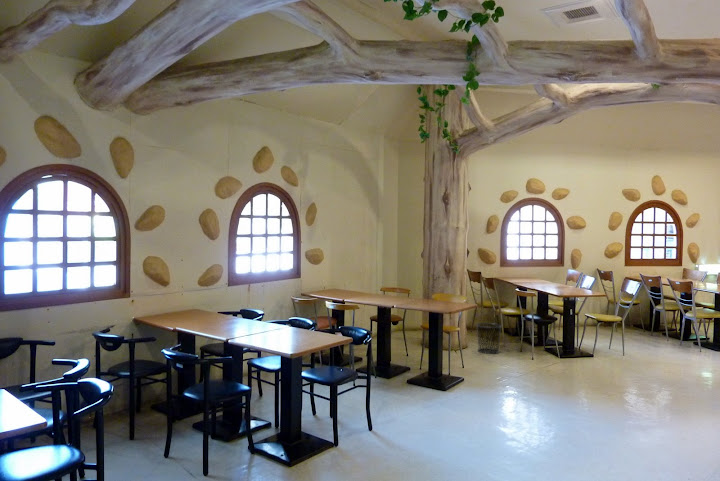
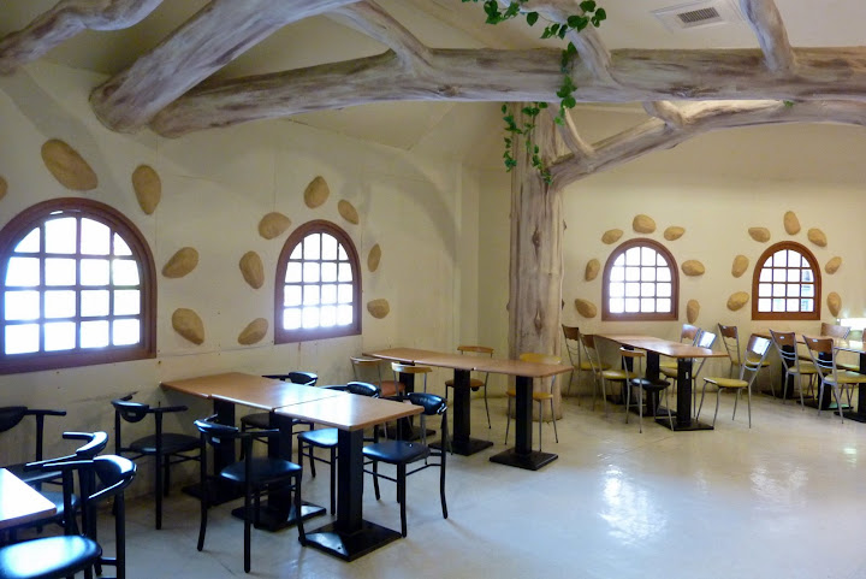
- trash can (488, 338)
